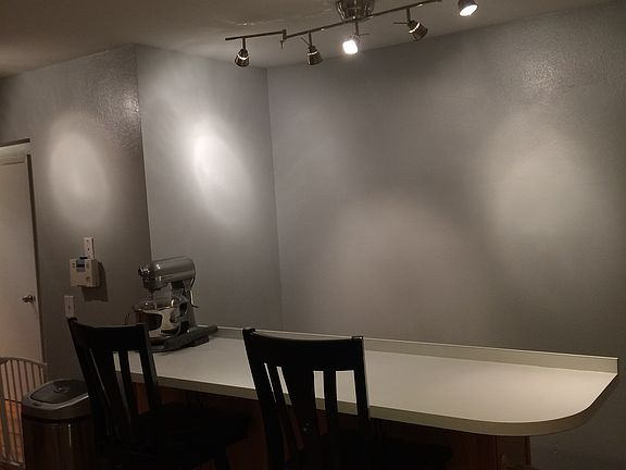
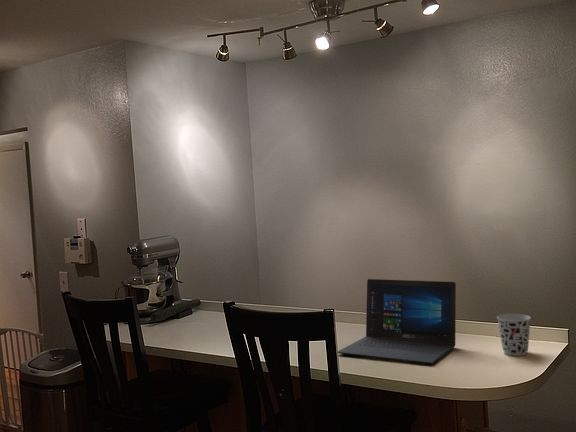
+ laptop (396, 318)
+ cup (514, 334)
